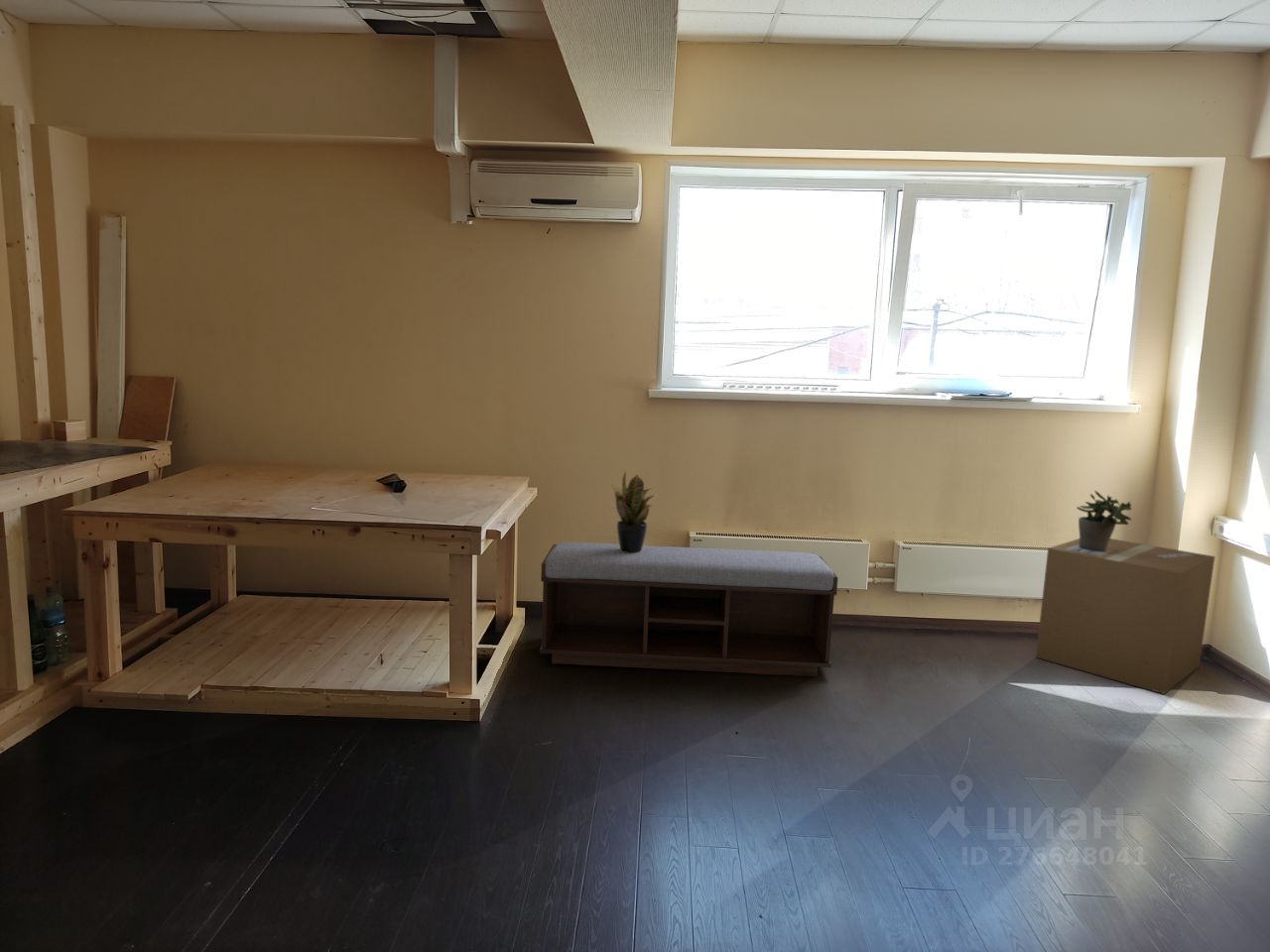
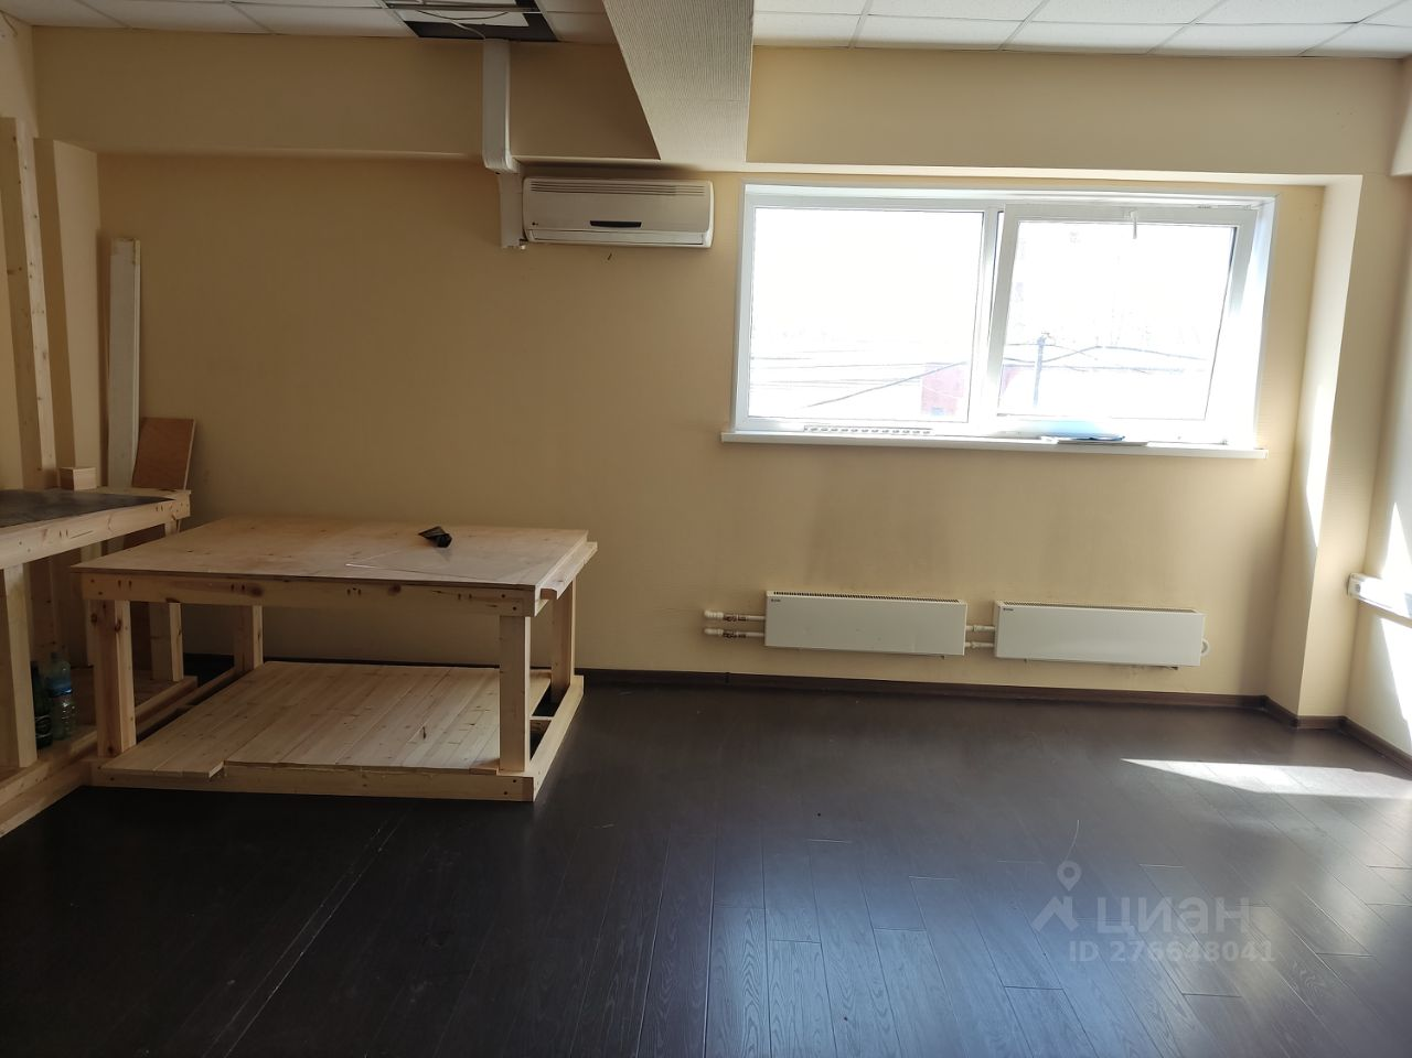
- potted plant (1105, 521)
- potted plant (634, 510)
- bench (685, 605)
- cardboard box (1123, 607)
